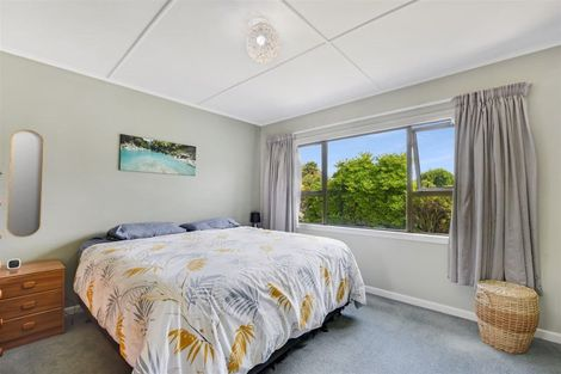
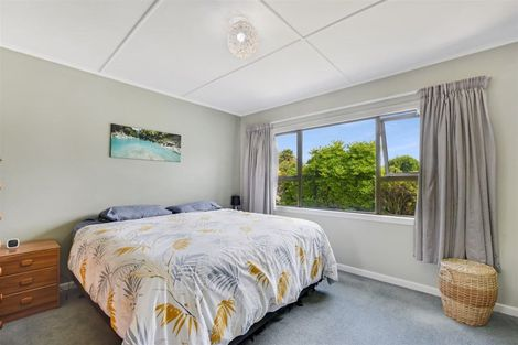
- home mirror (25, 183)
